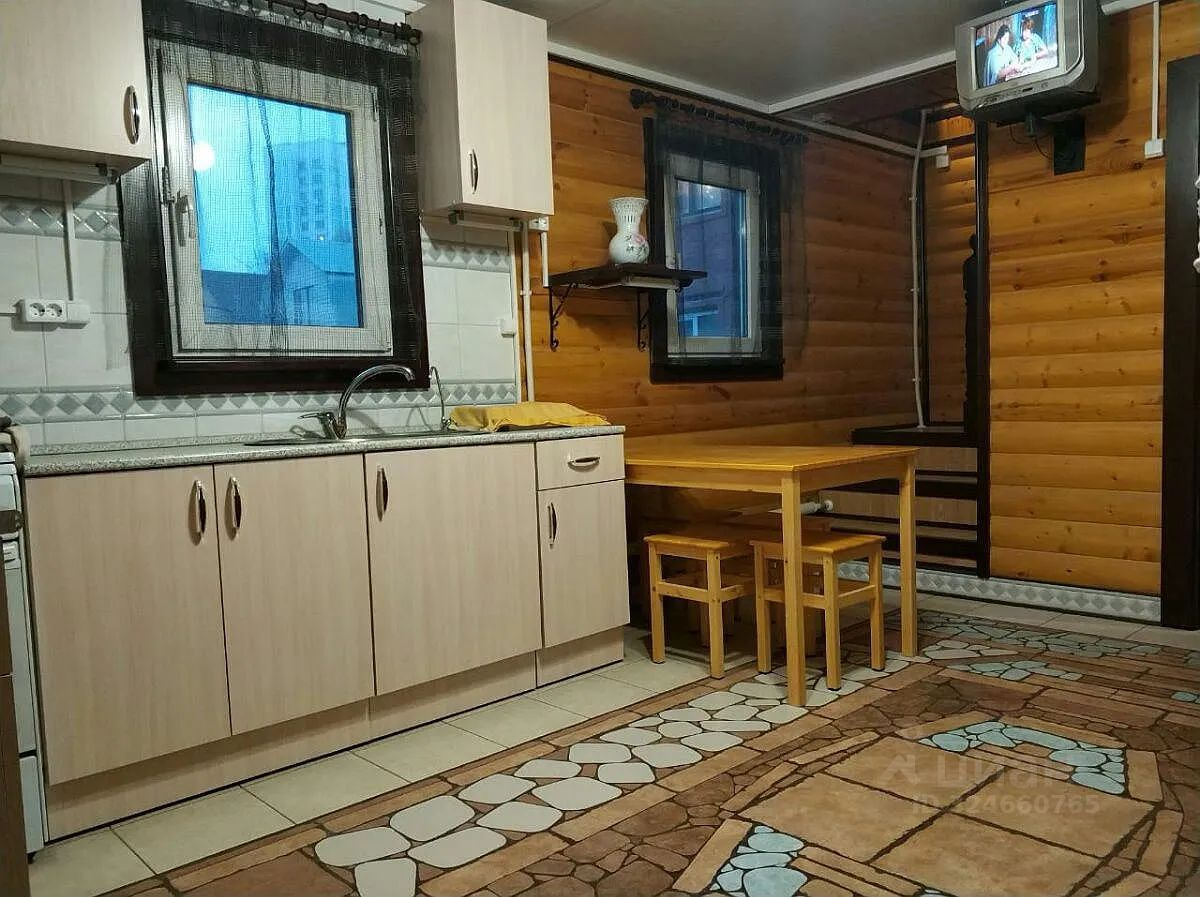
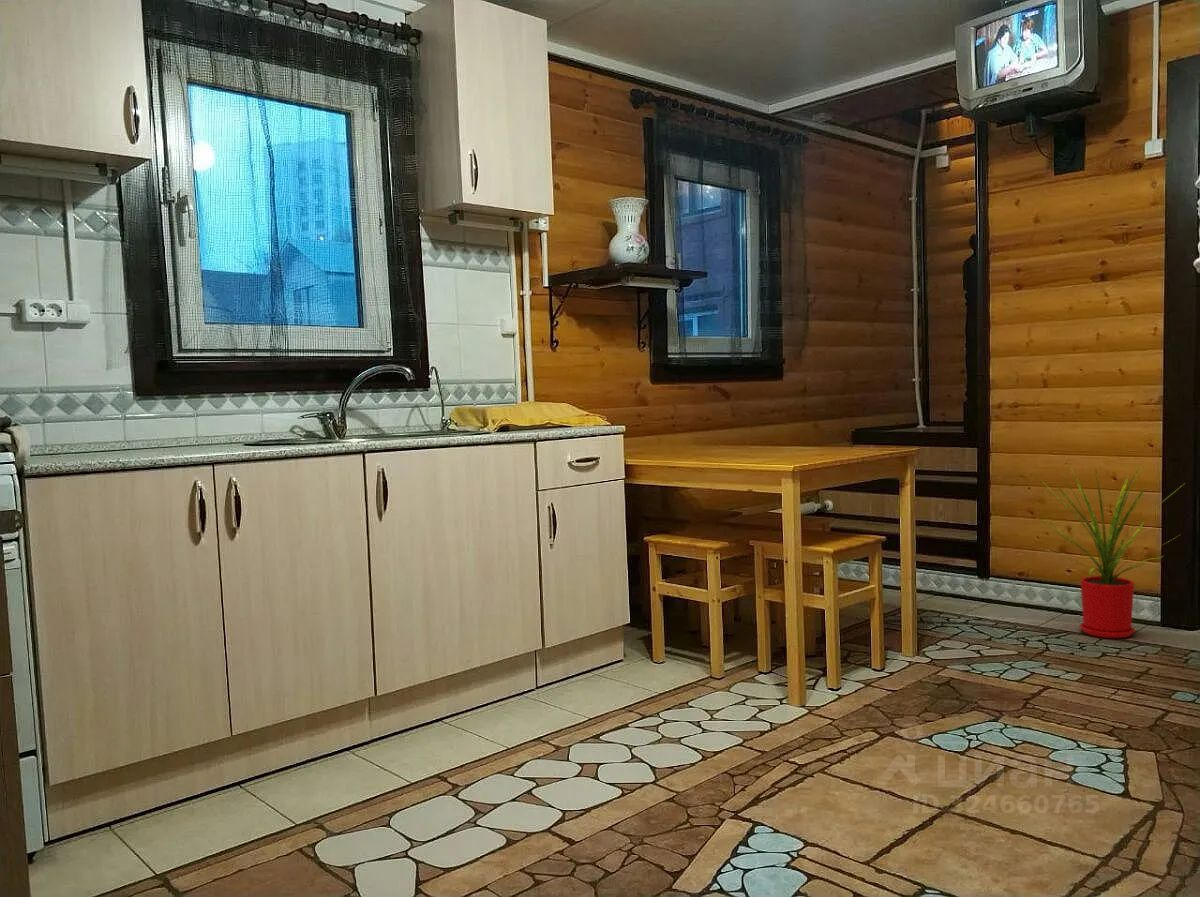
+ house plant (1108, 548)
